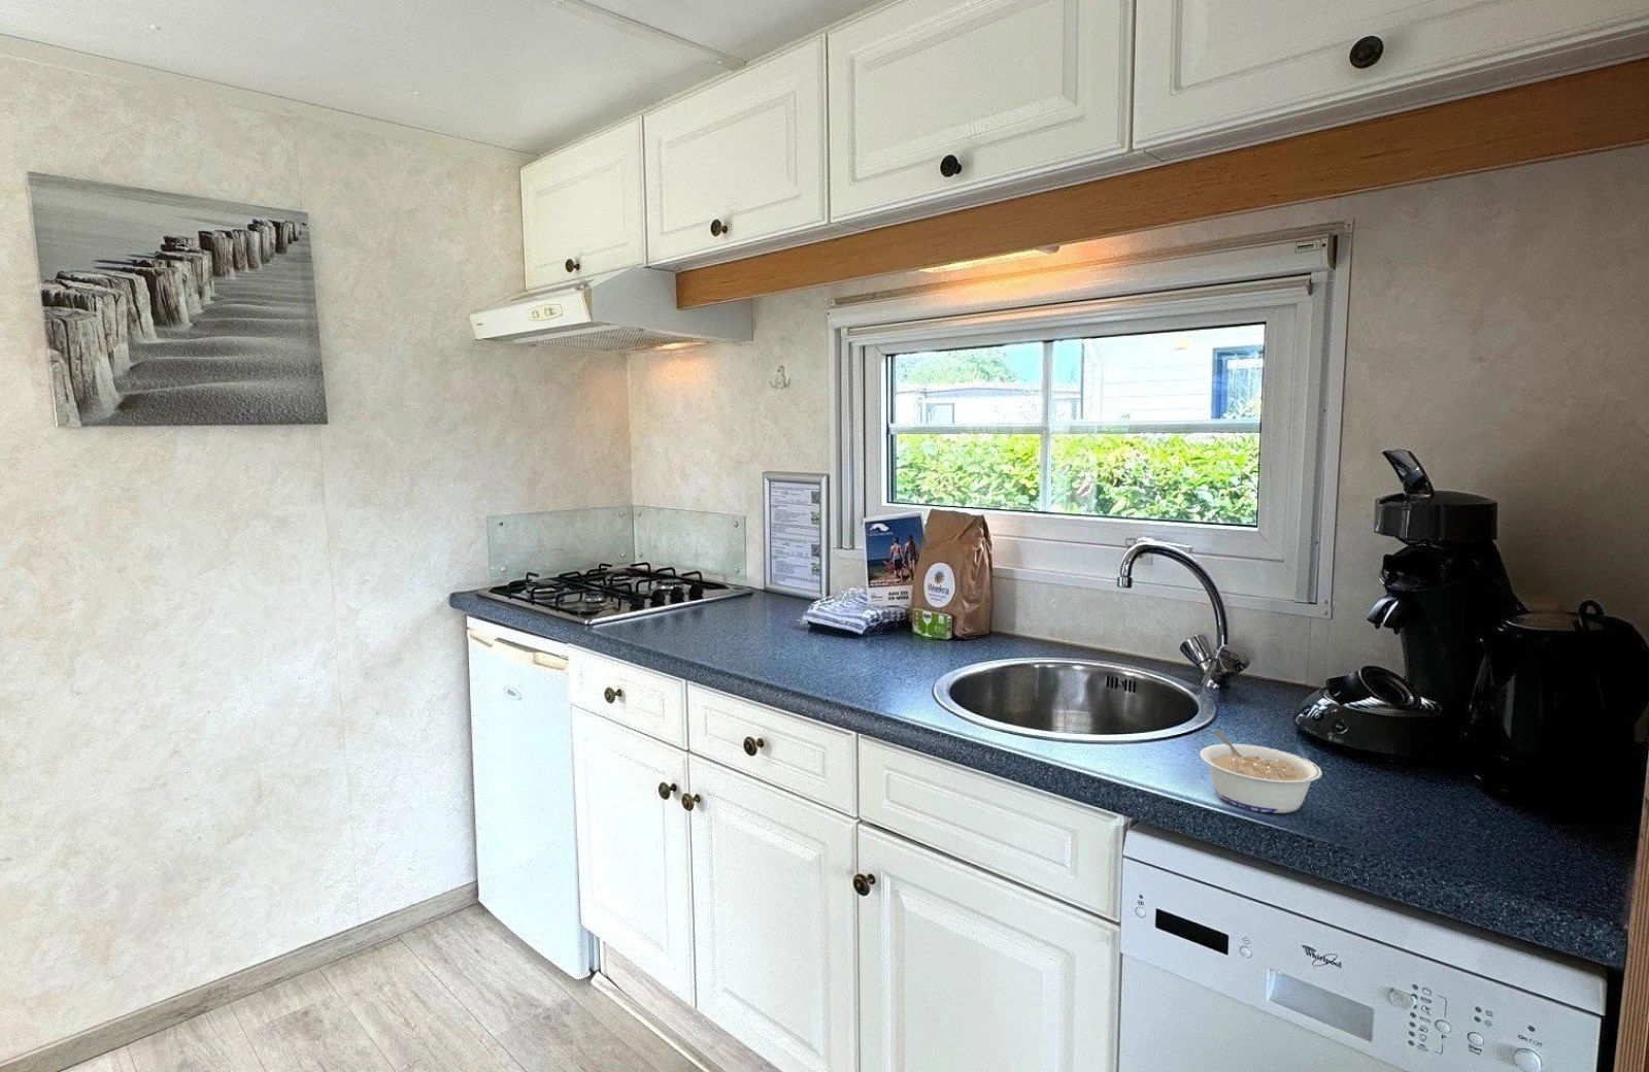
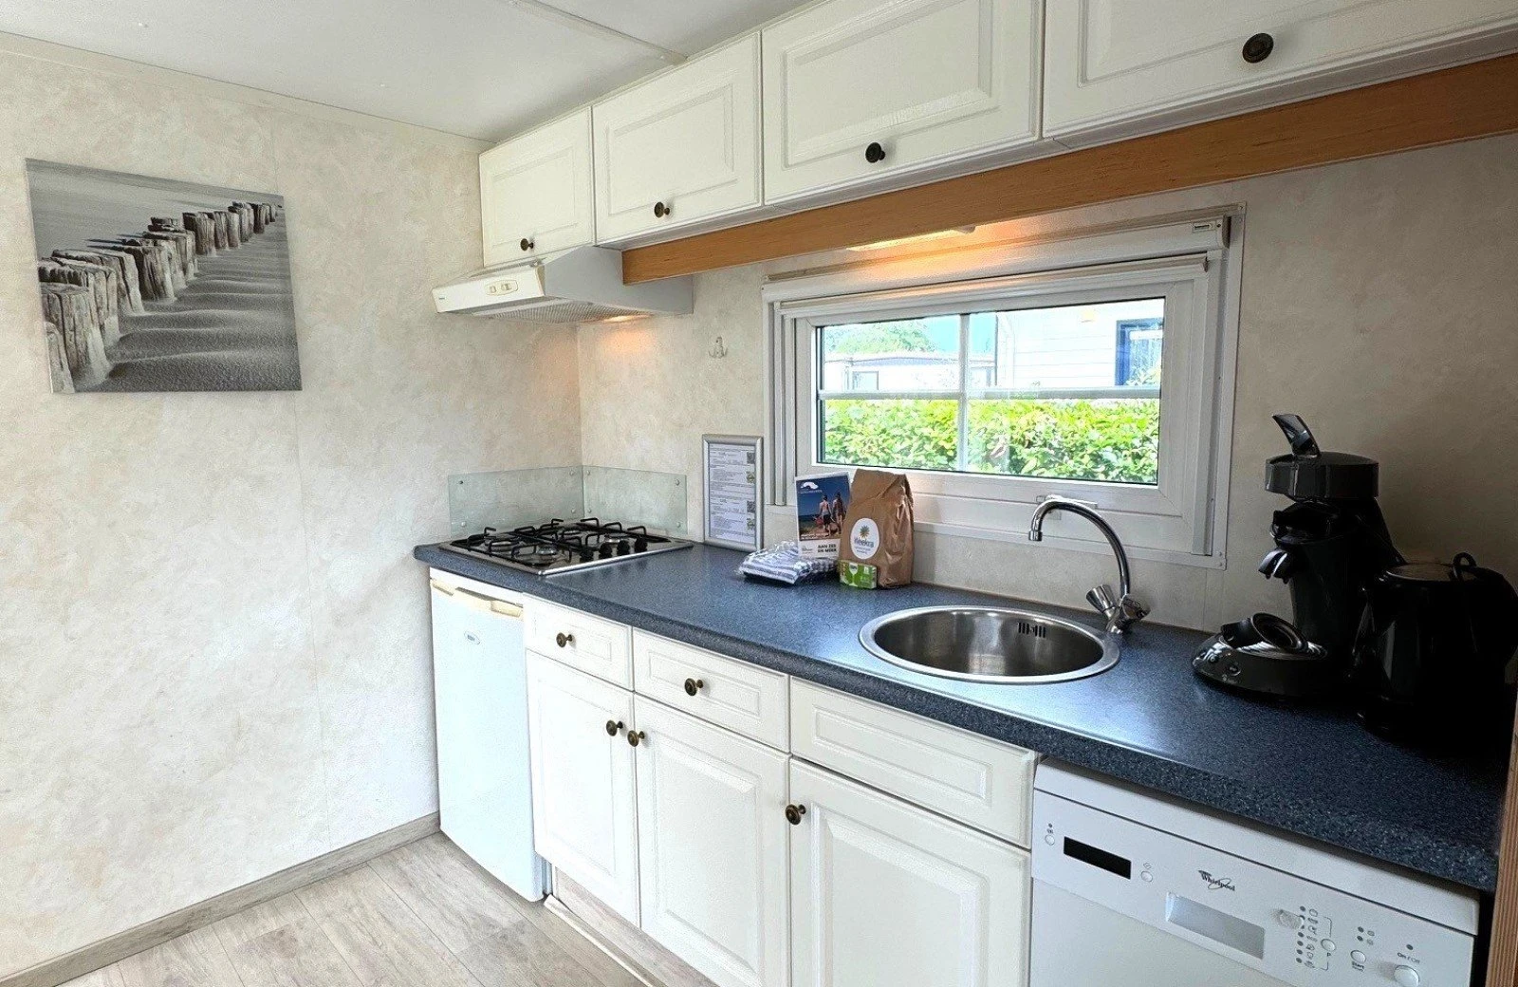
- legume (1254, 775)
